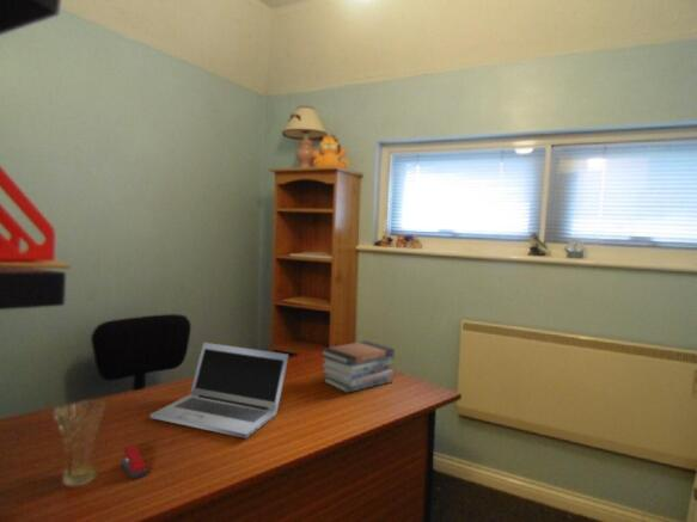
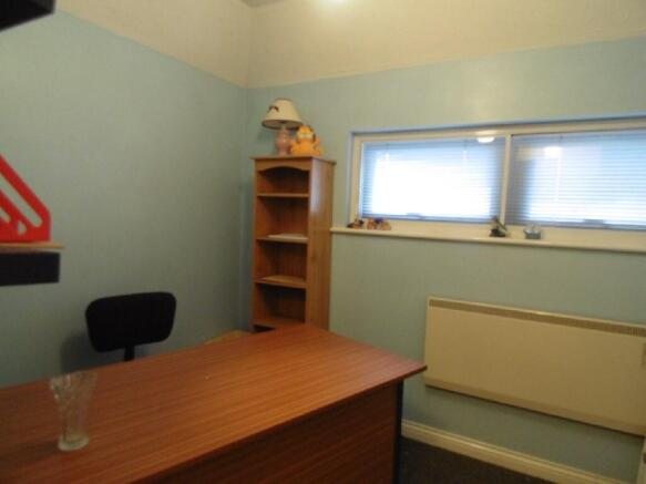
- laptop (222, 385)
- book stack (357, 366)
- stapler (133, 459)
